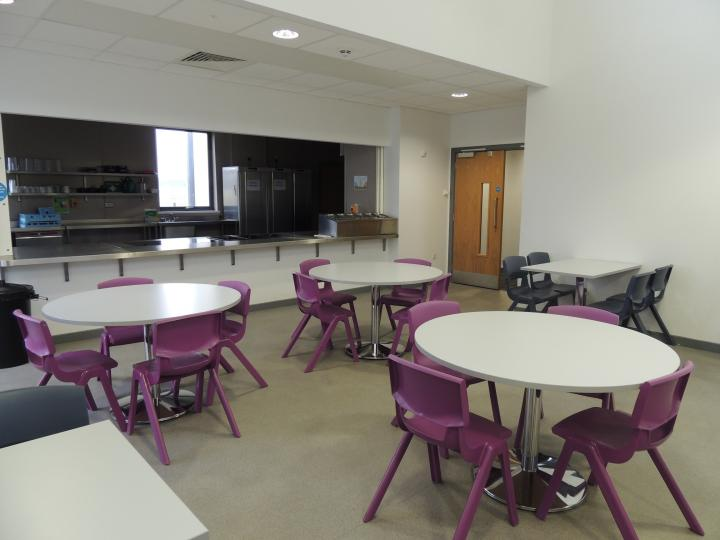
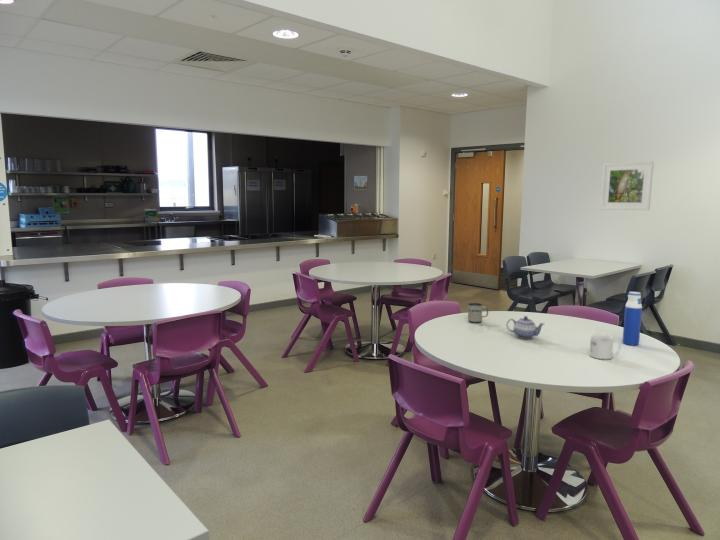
+ water bottle (632, 318)
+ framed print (625, 186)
+ mug (605, 347)
+ mug (477, 313)
+ teapot (525, 326)
